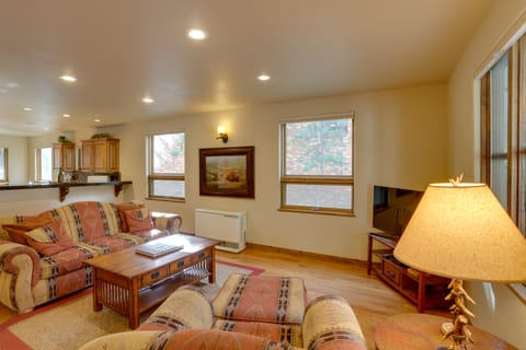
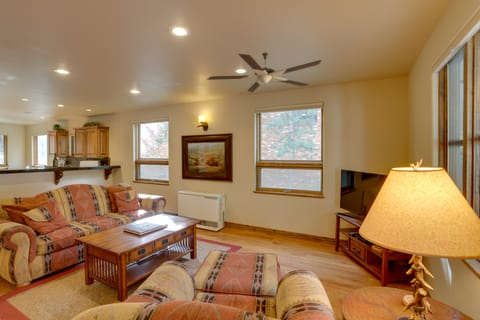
+ ceiling fan (260, 68)
